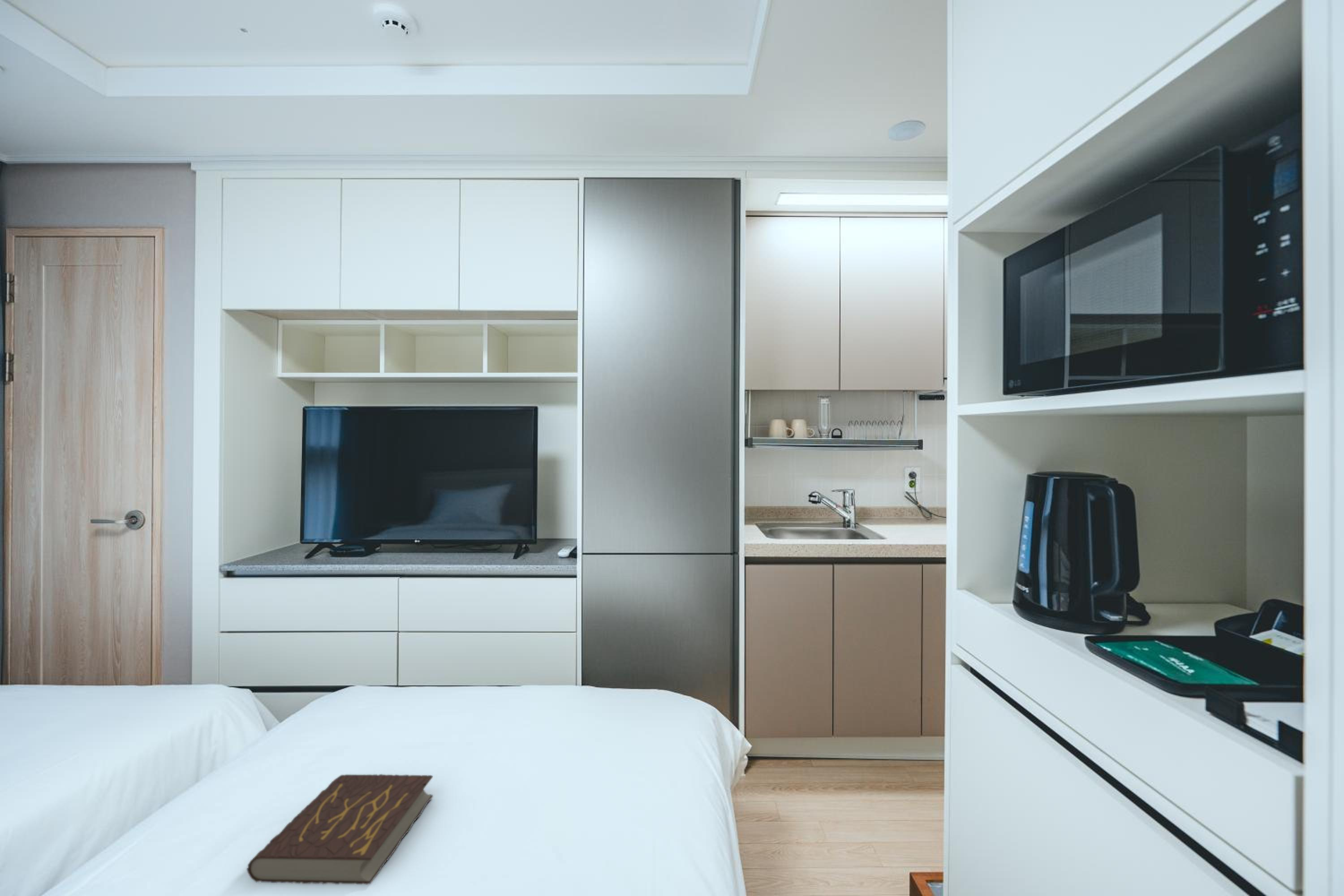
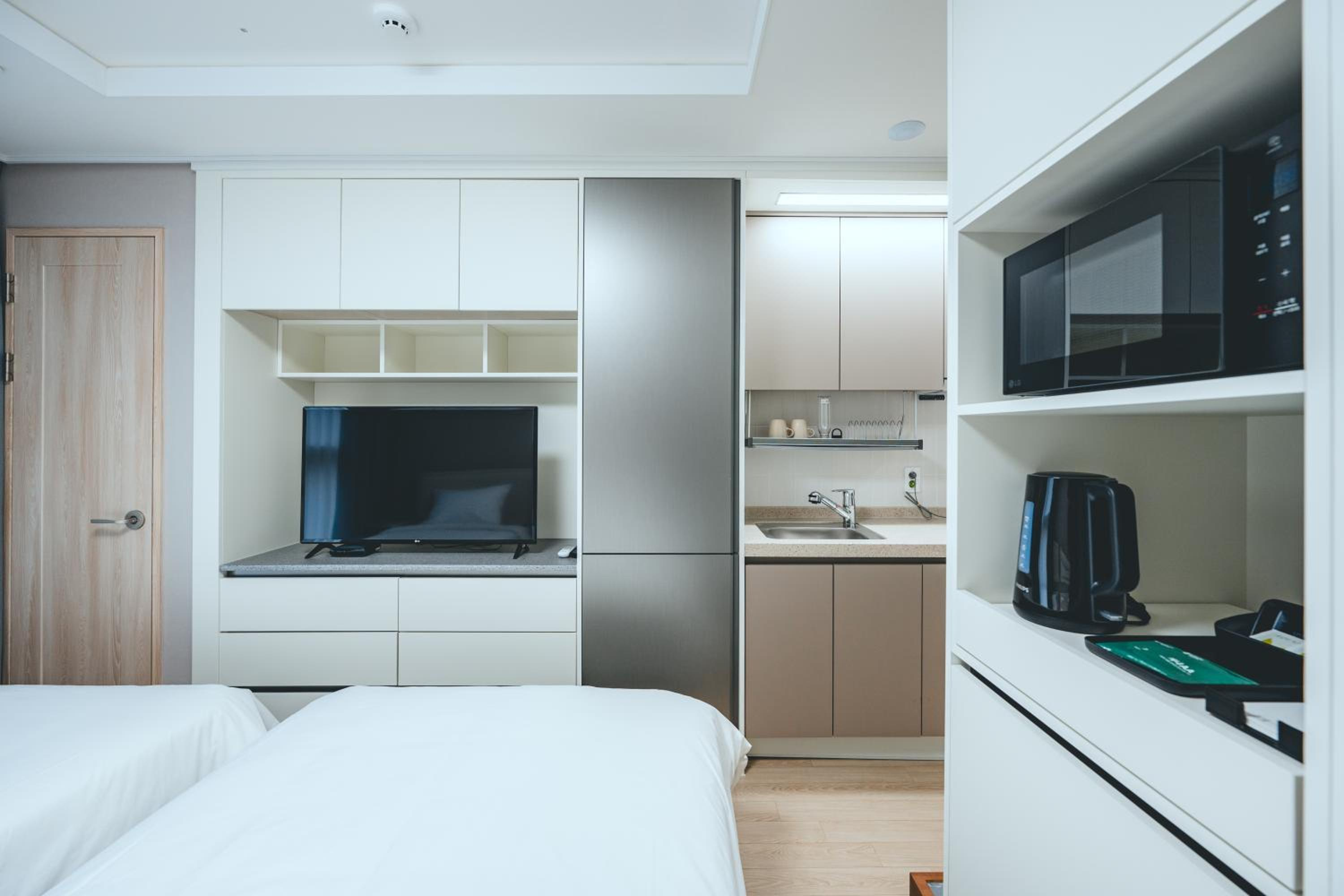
- book (350, 823)
